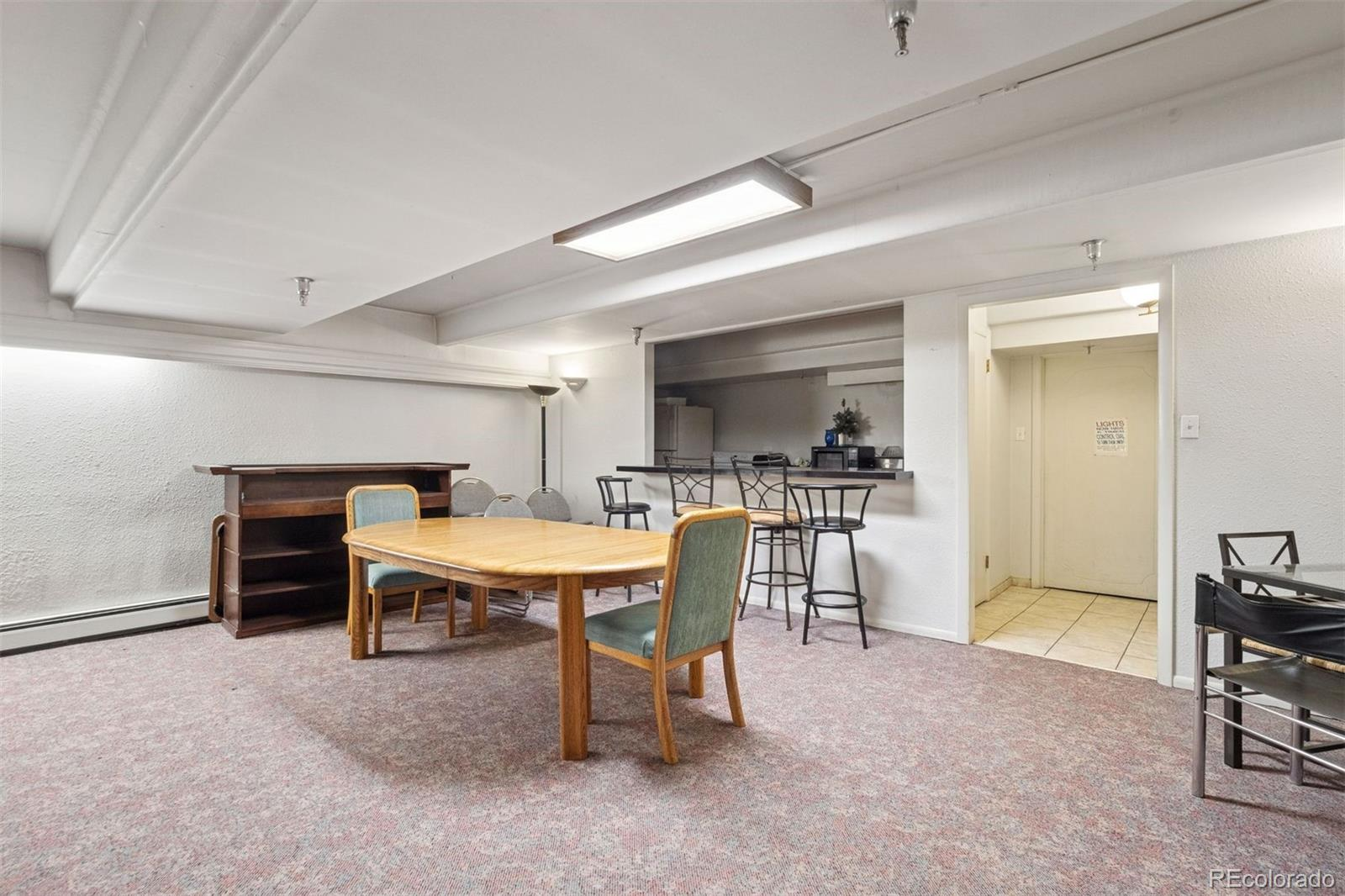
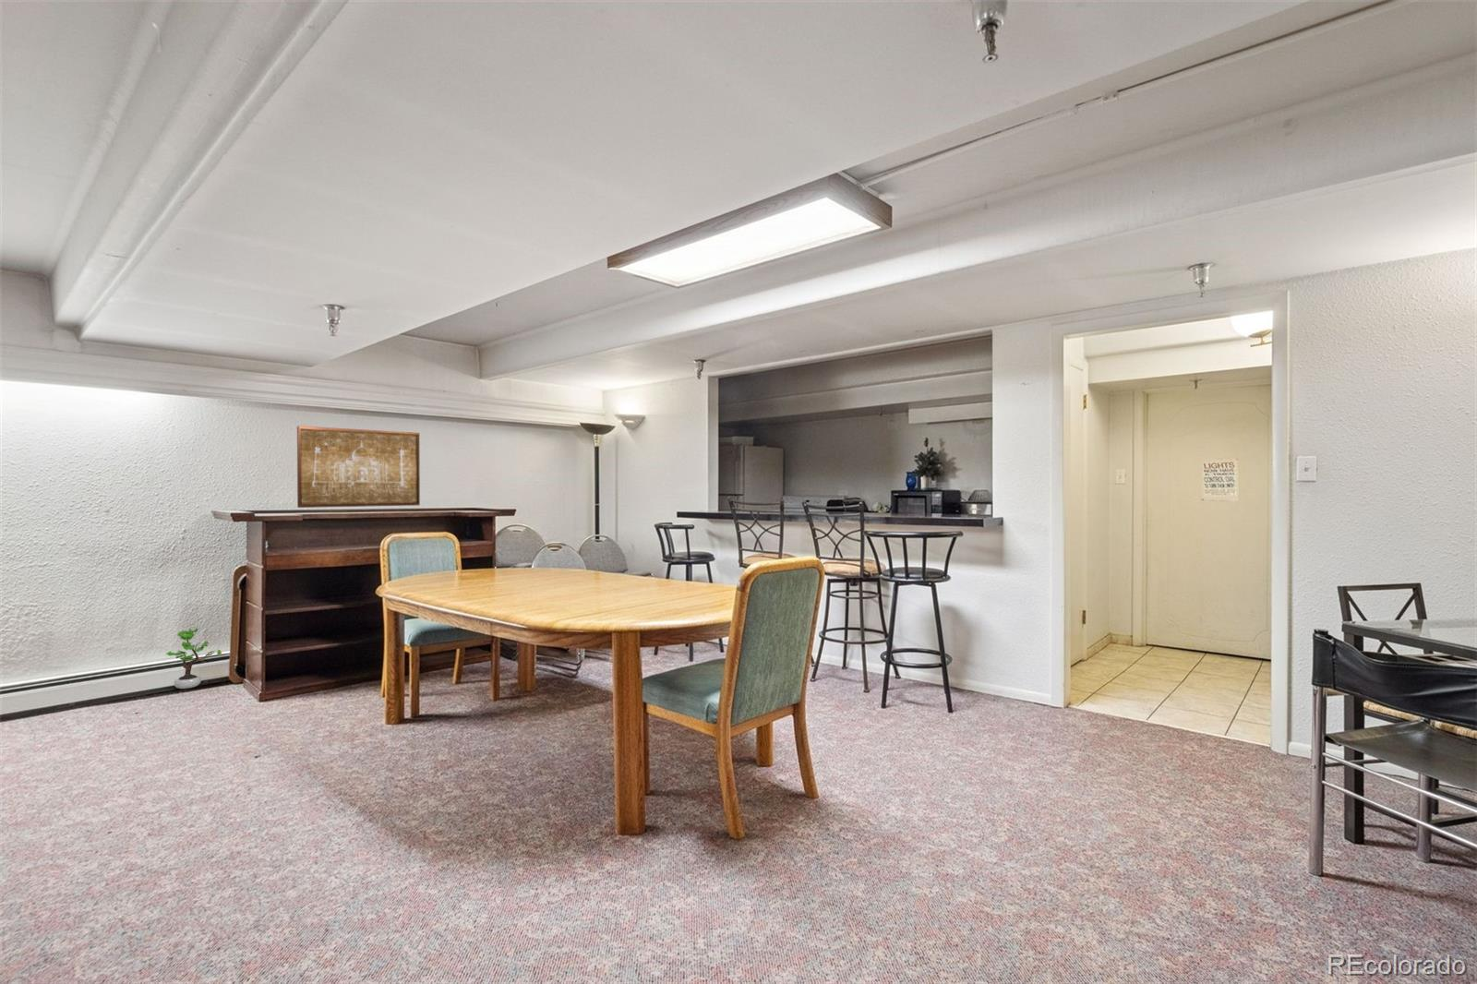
+ potted plant (195, 657)
+ wall art (362, 468)
